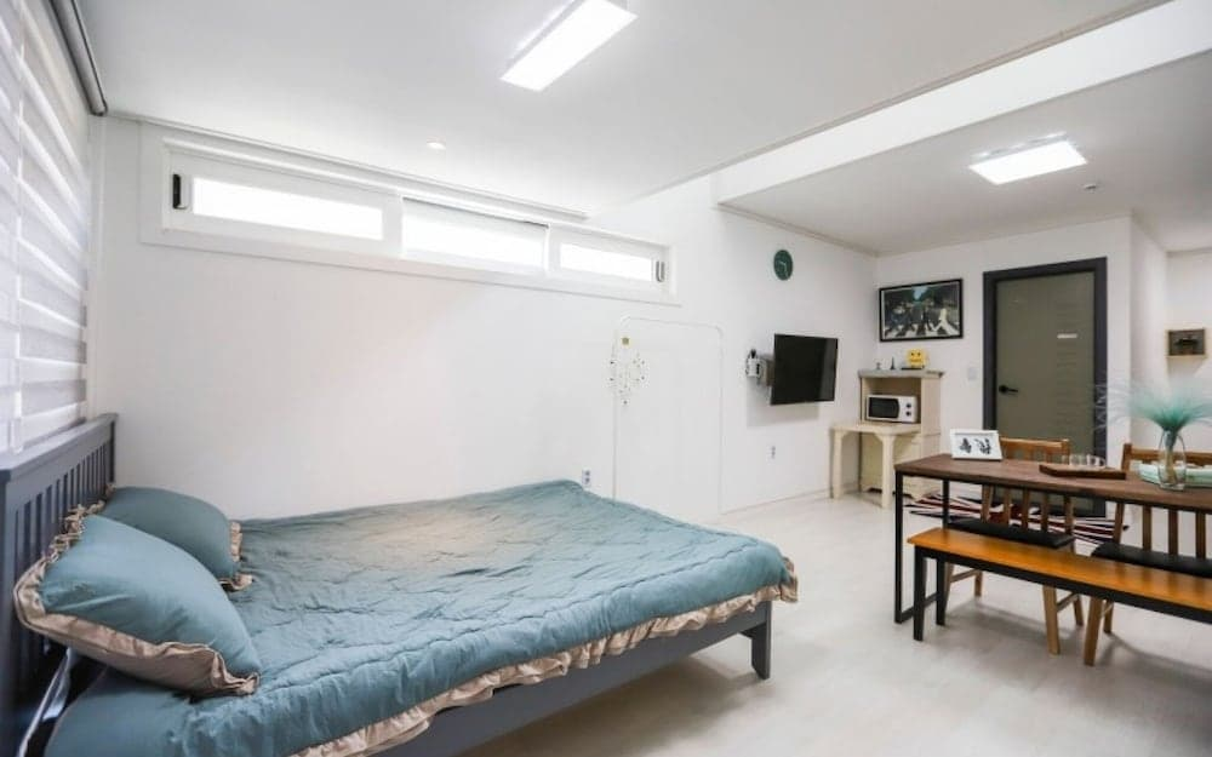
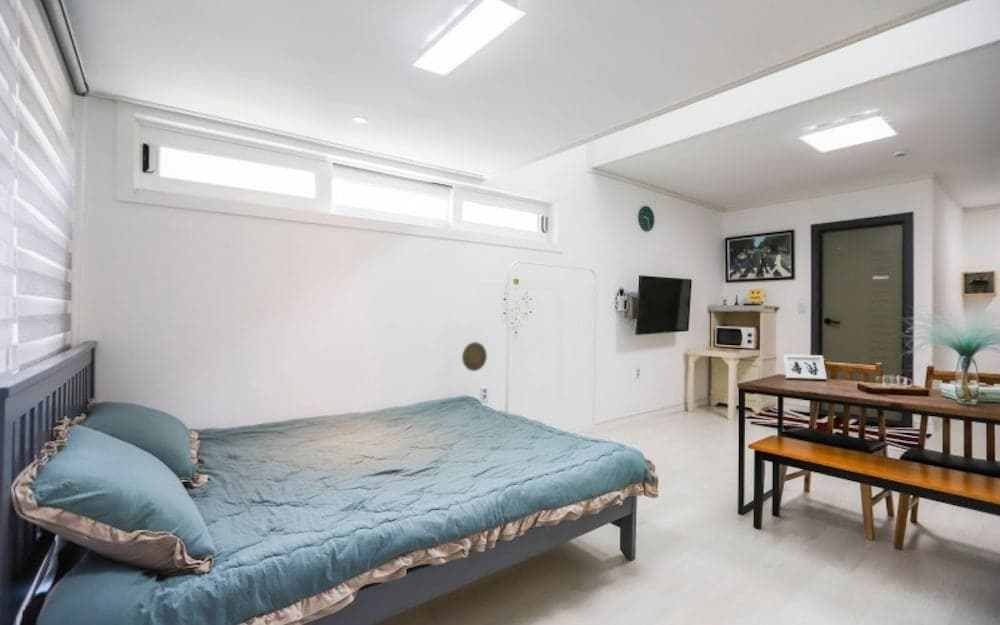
+ decorative plate (475, 356)
